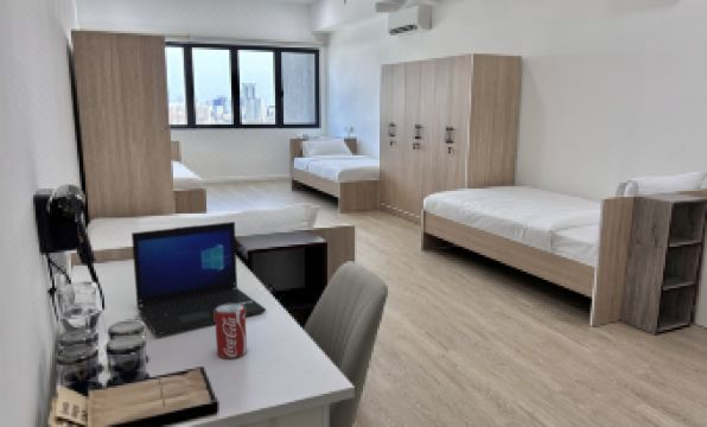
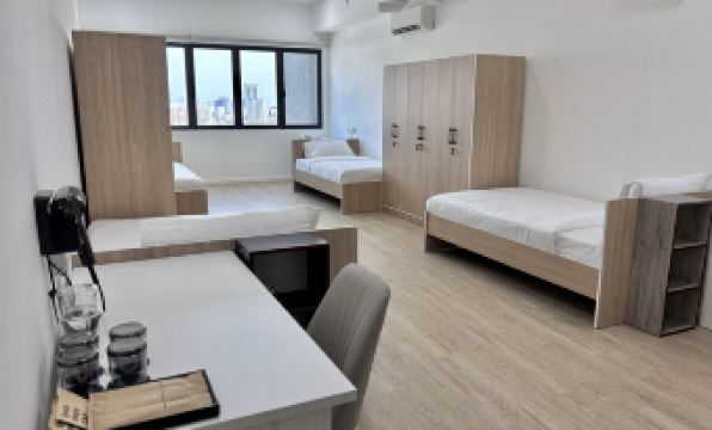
- beverage can (230, 330)
- laptop (198, 273)
